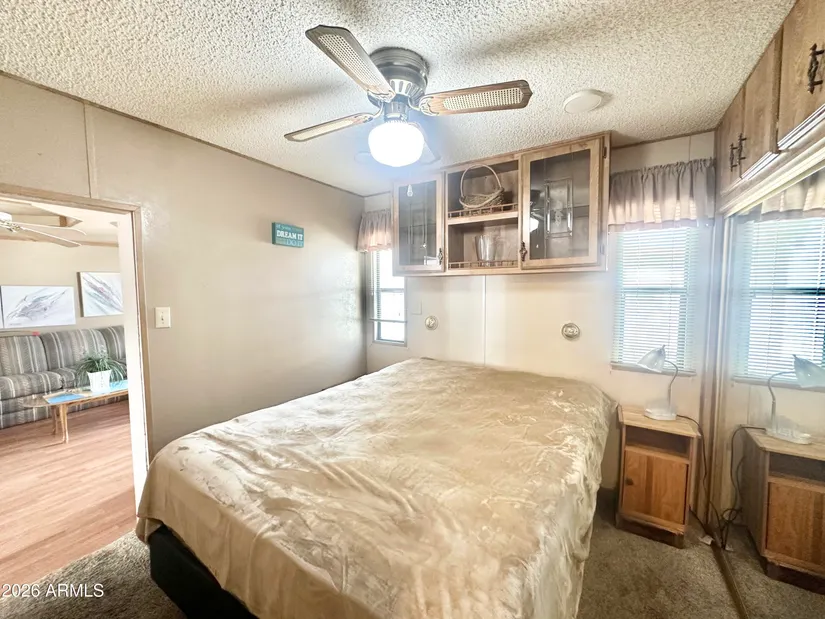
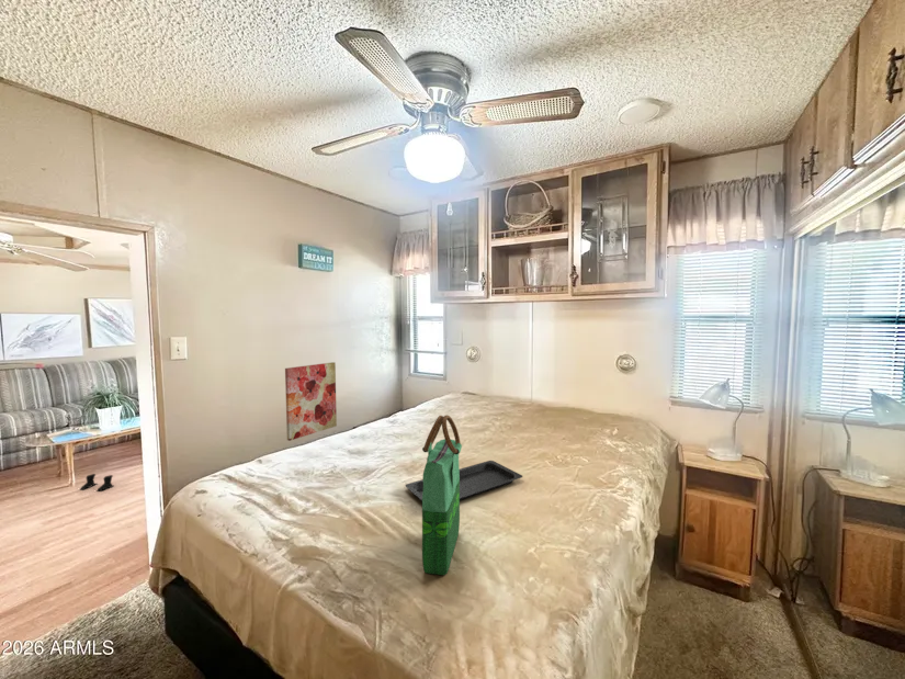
+ wall art (312, 398)
+ boots (95, 484)
+ serving tray (465, 483)
+ tote bag (442, 484)
